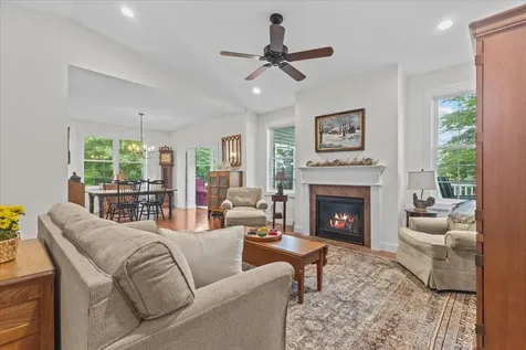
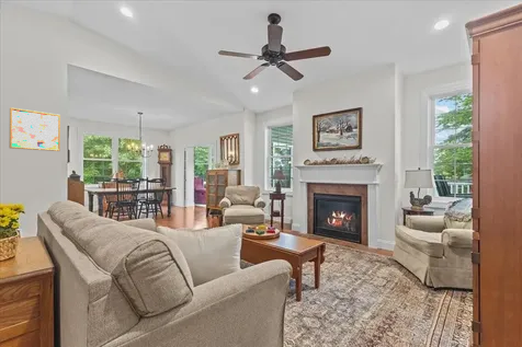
+ wall art (35, 130)
